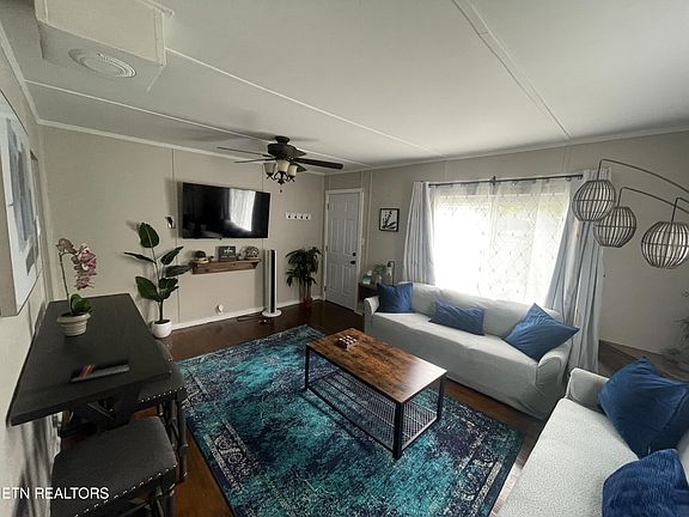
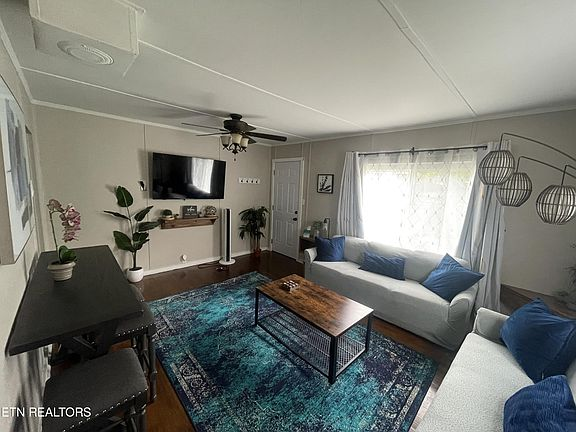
- stapler (102, 369)
